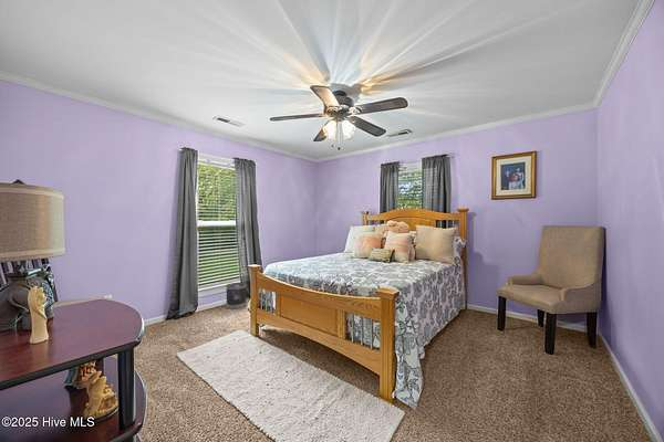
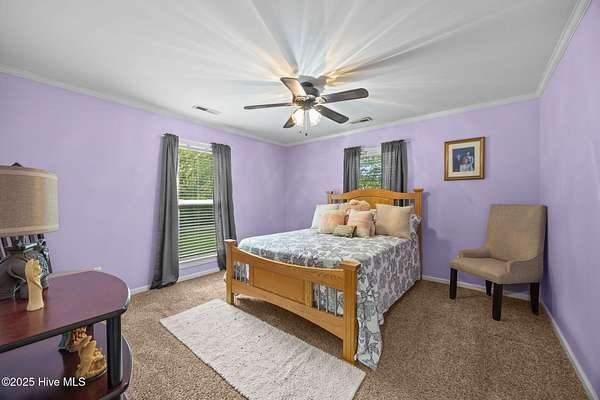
- wastebasket (236, 295)
